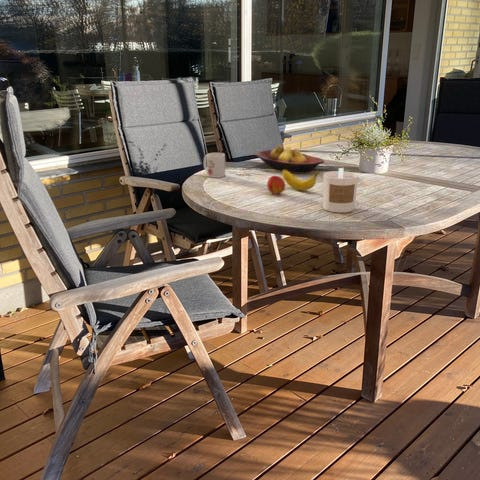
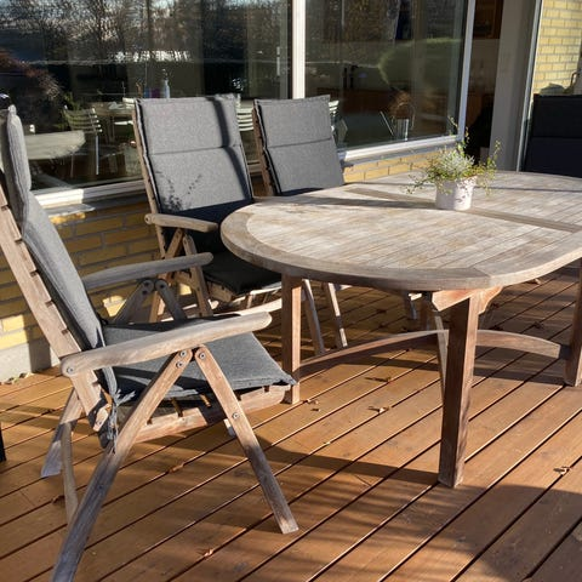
- candle (339, 188)
- fruit bowl (288, 157)
- mug (213, 164)
- banana (298, 179)
- peach (275, 184)
